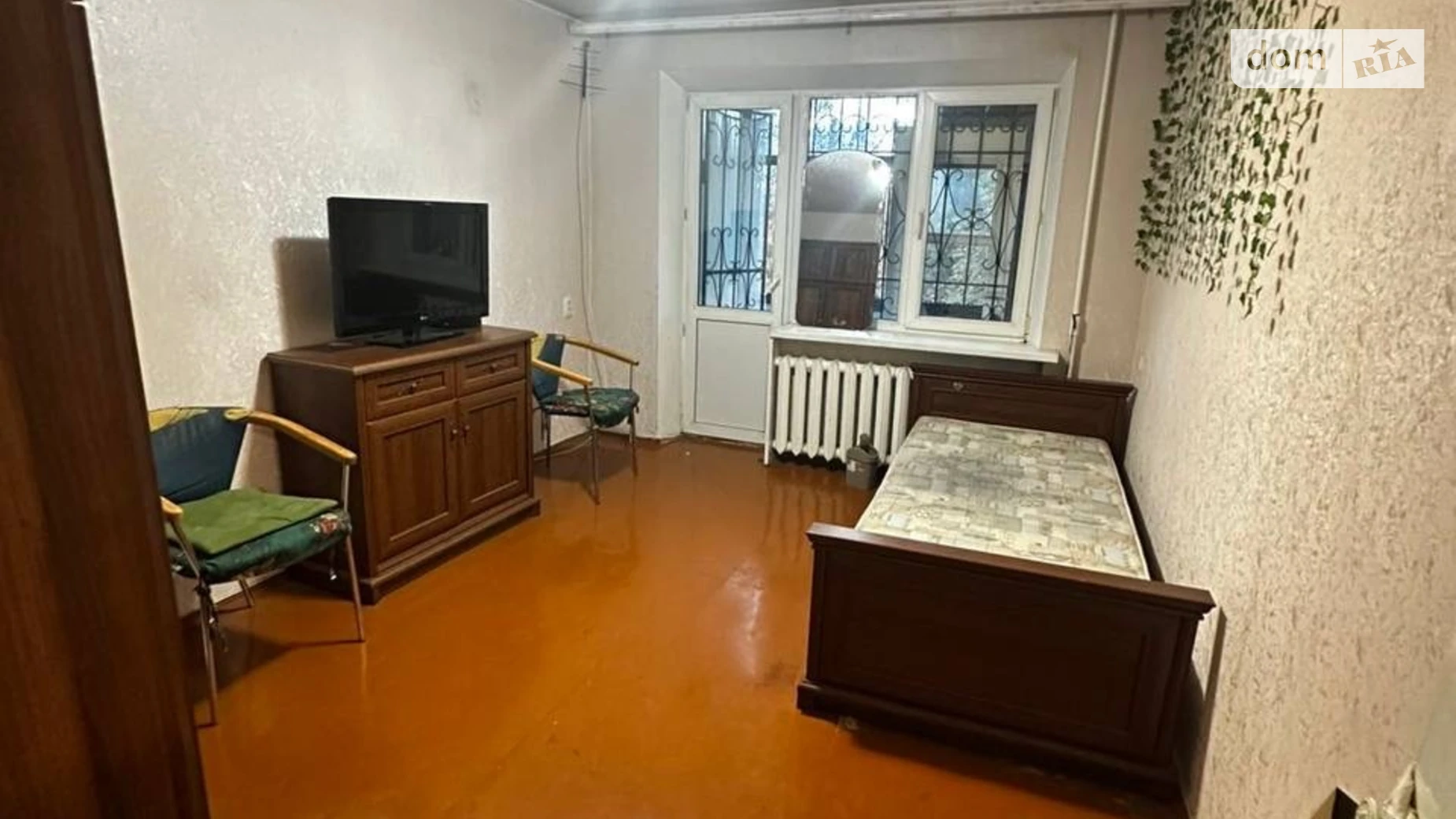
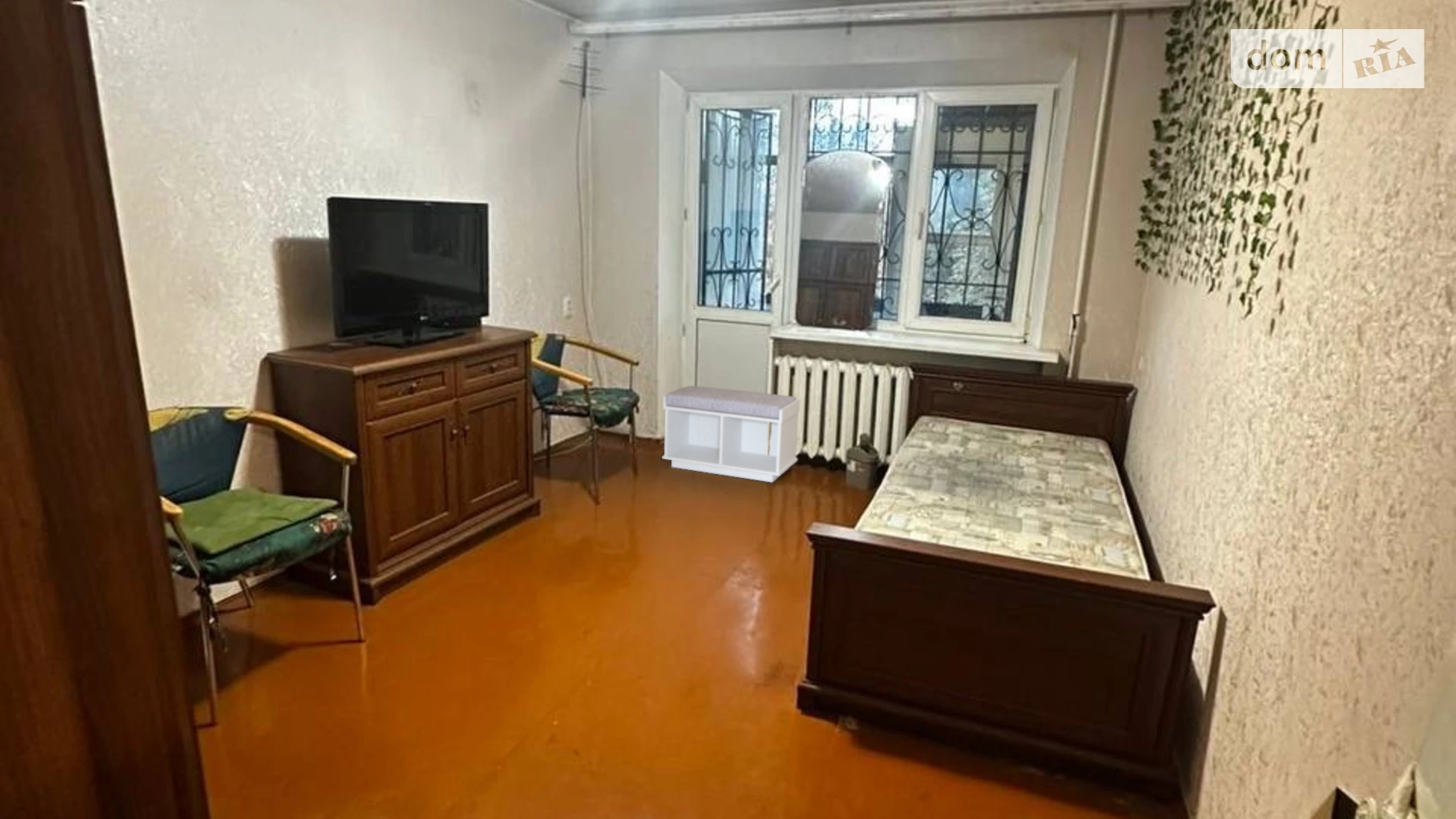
+ bench (730, 431)
